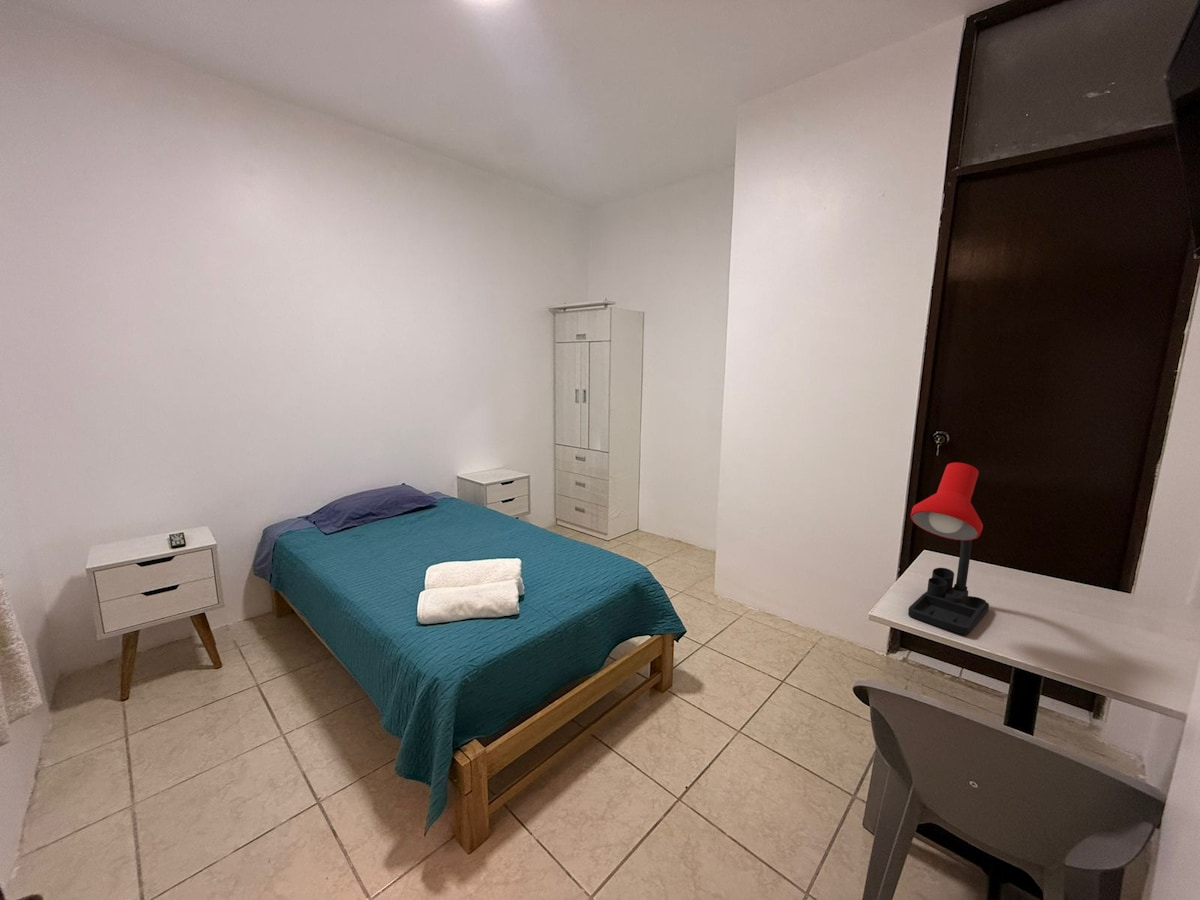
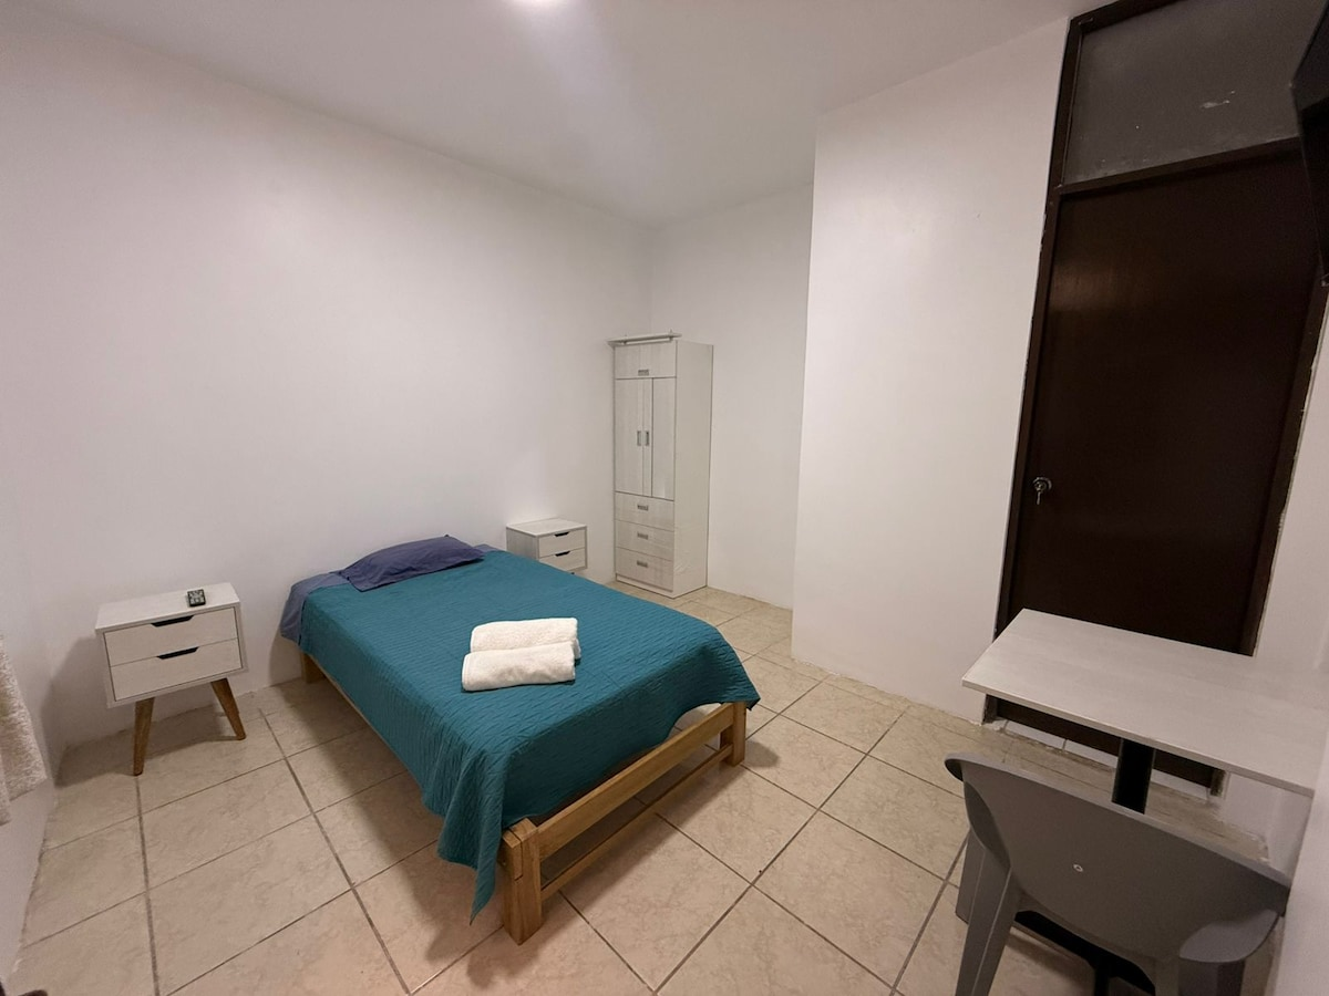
- desk lamp (954, 539)
